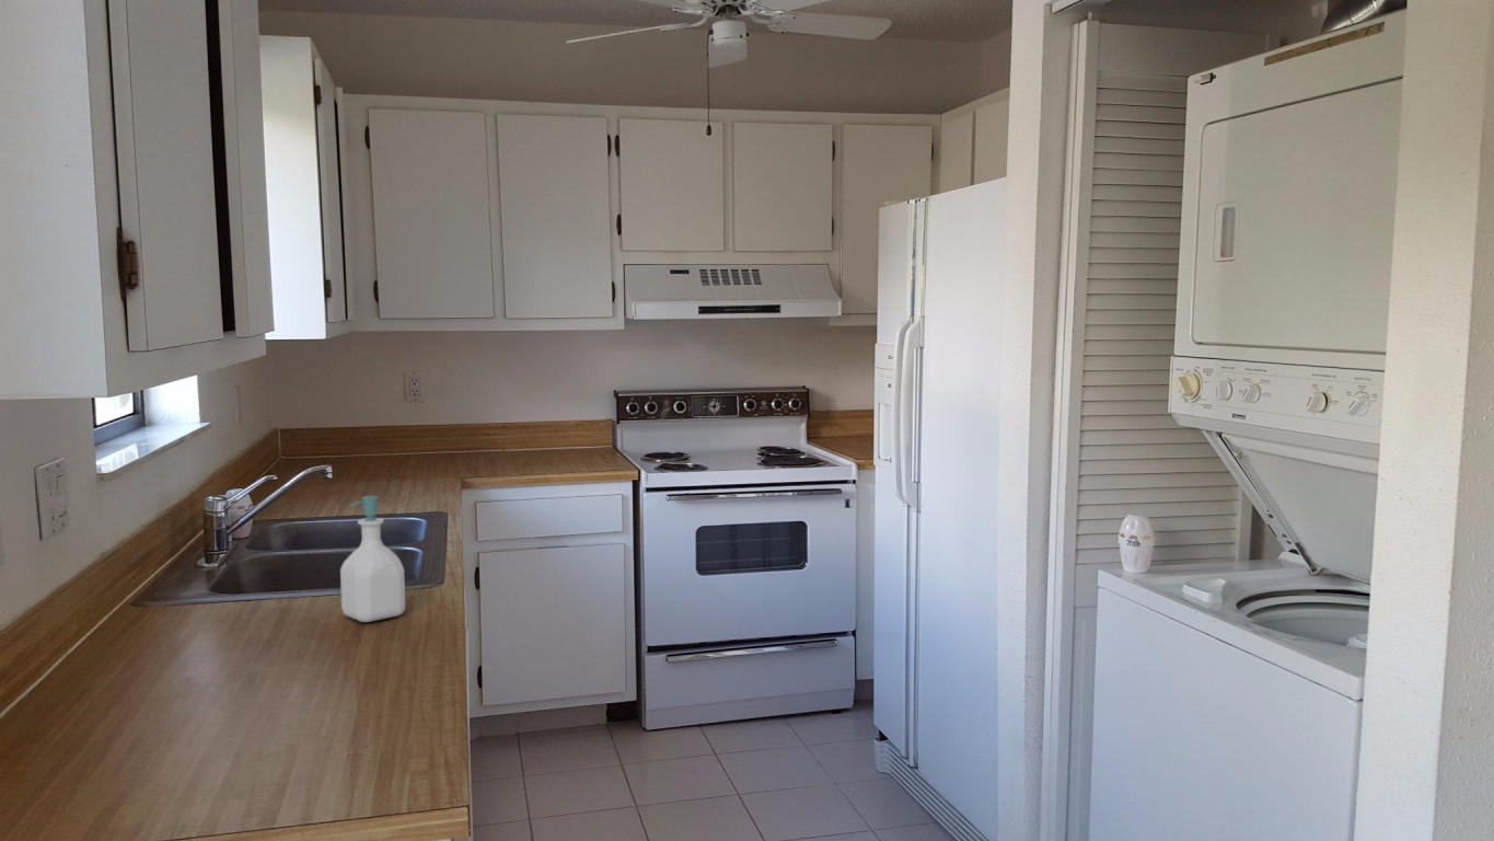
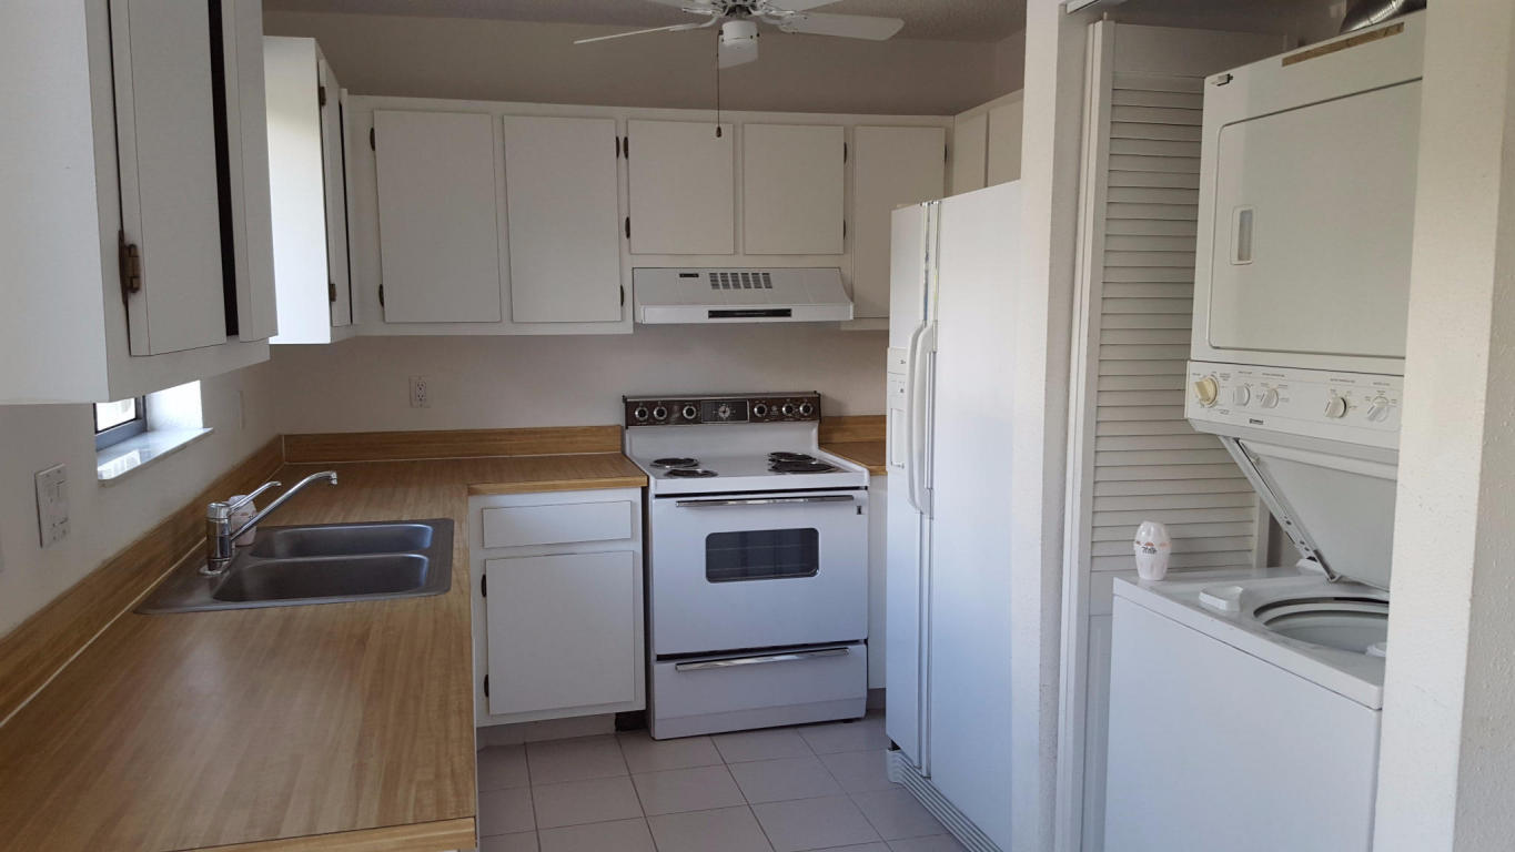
- soap bottle (371, 556)
